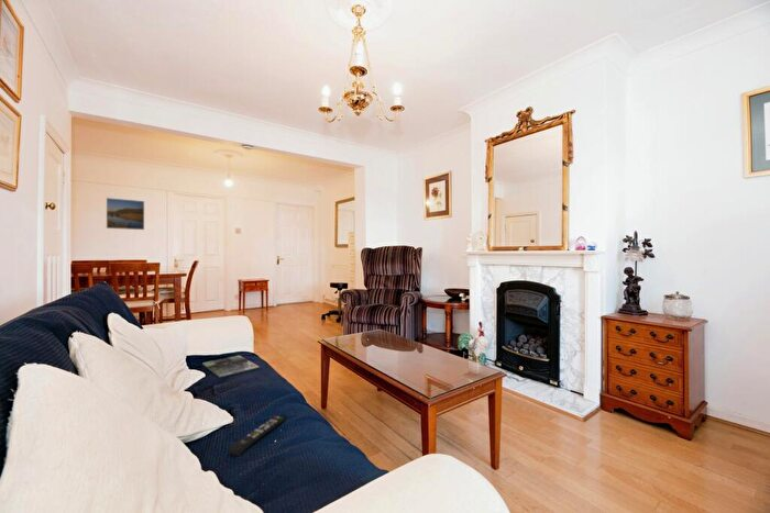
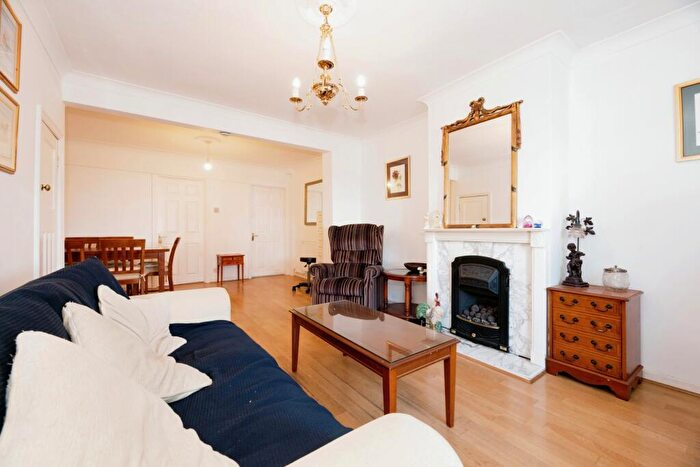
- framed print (125, 214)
- remote control (258, 433)
- magazine (230, 365)
